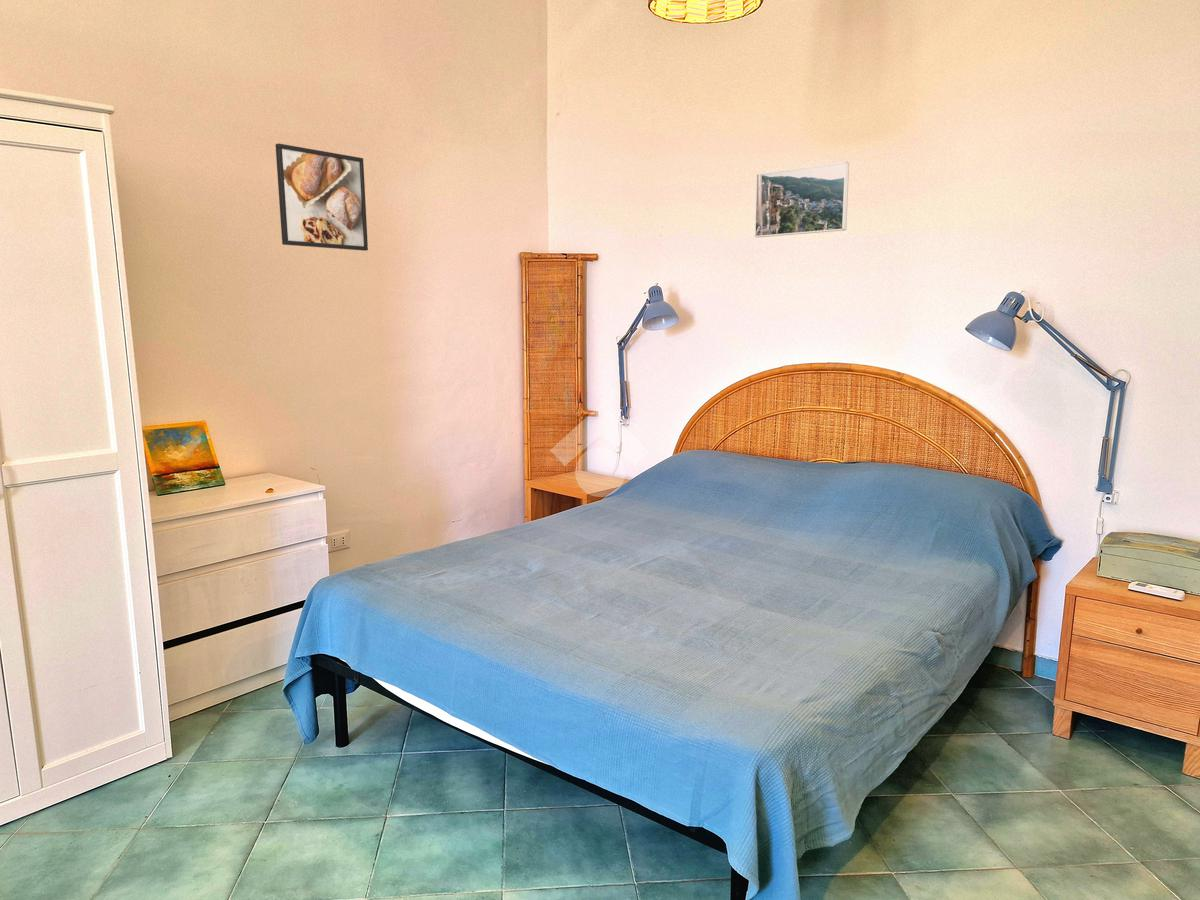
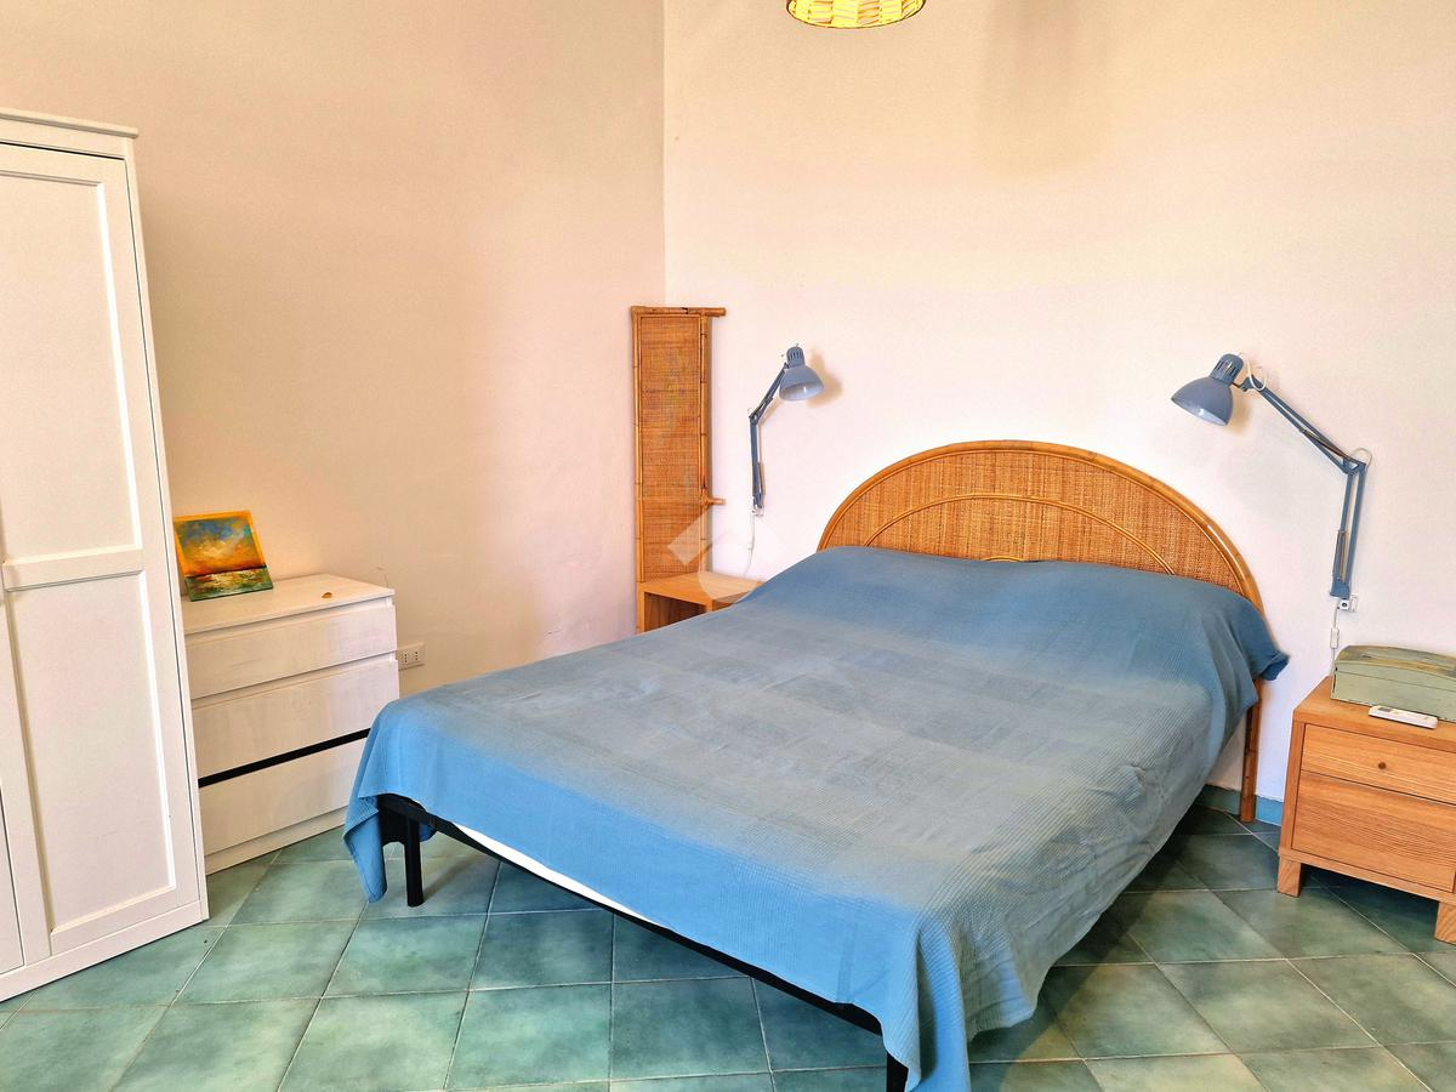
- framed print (799, 201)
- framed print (324, 199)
